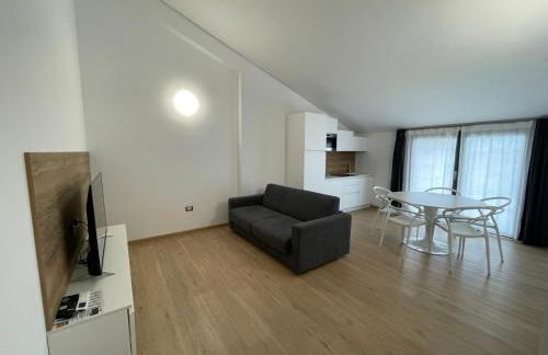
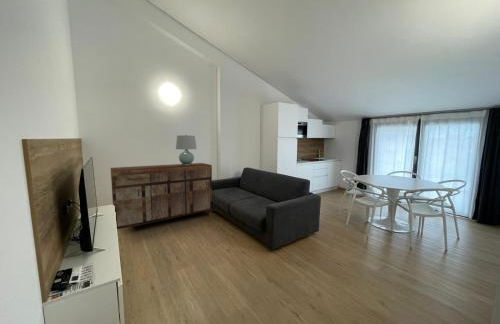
+ sideboard (165, 193)
+ lamp (186, 149)
